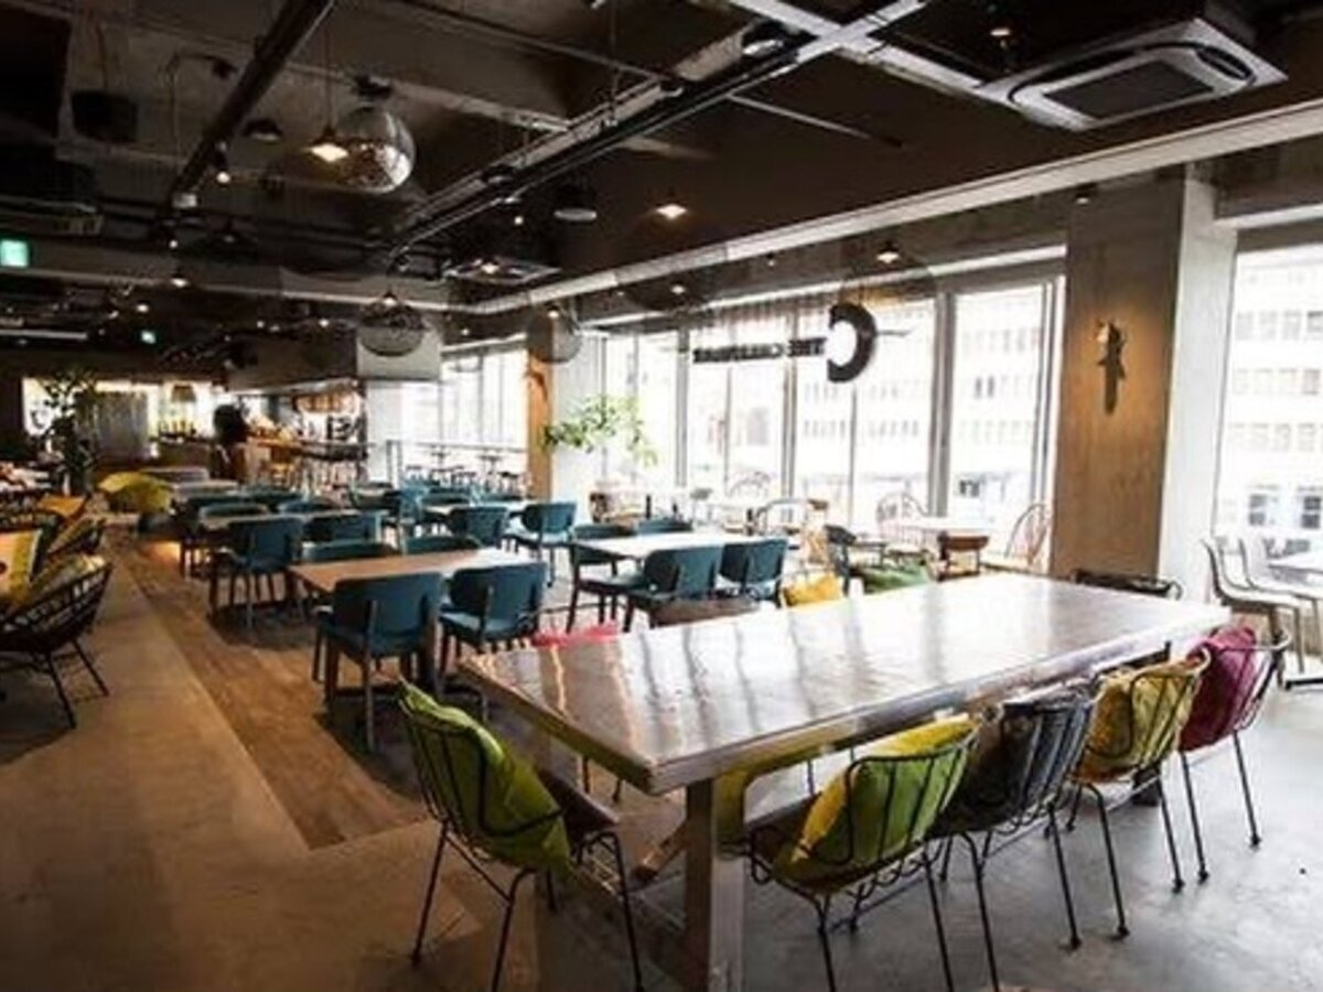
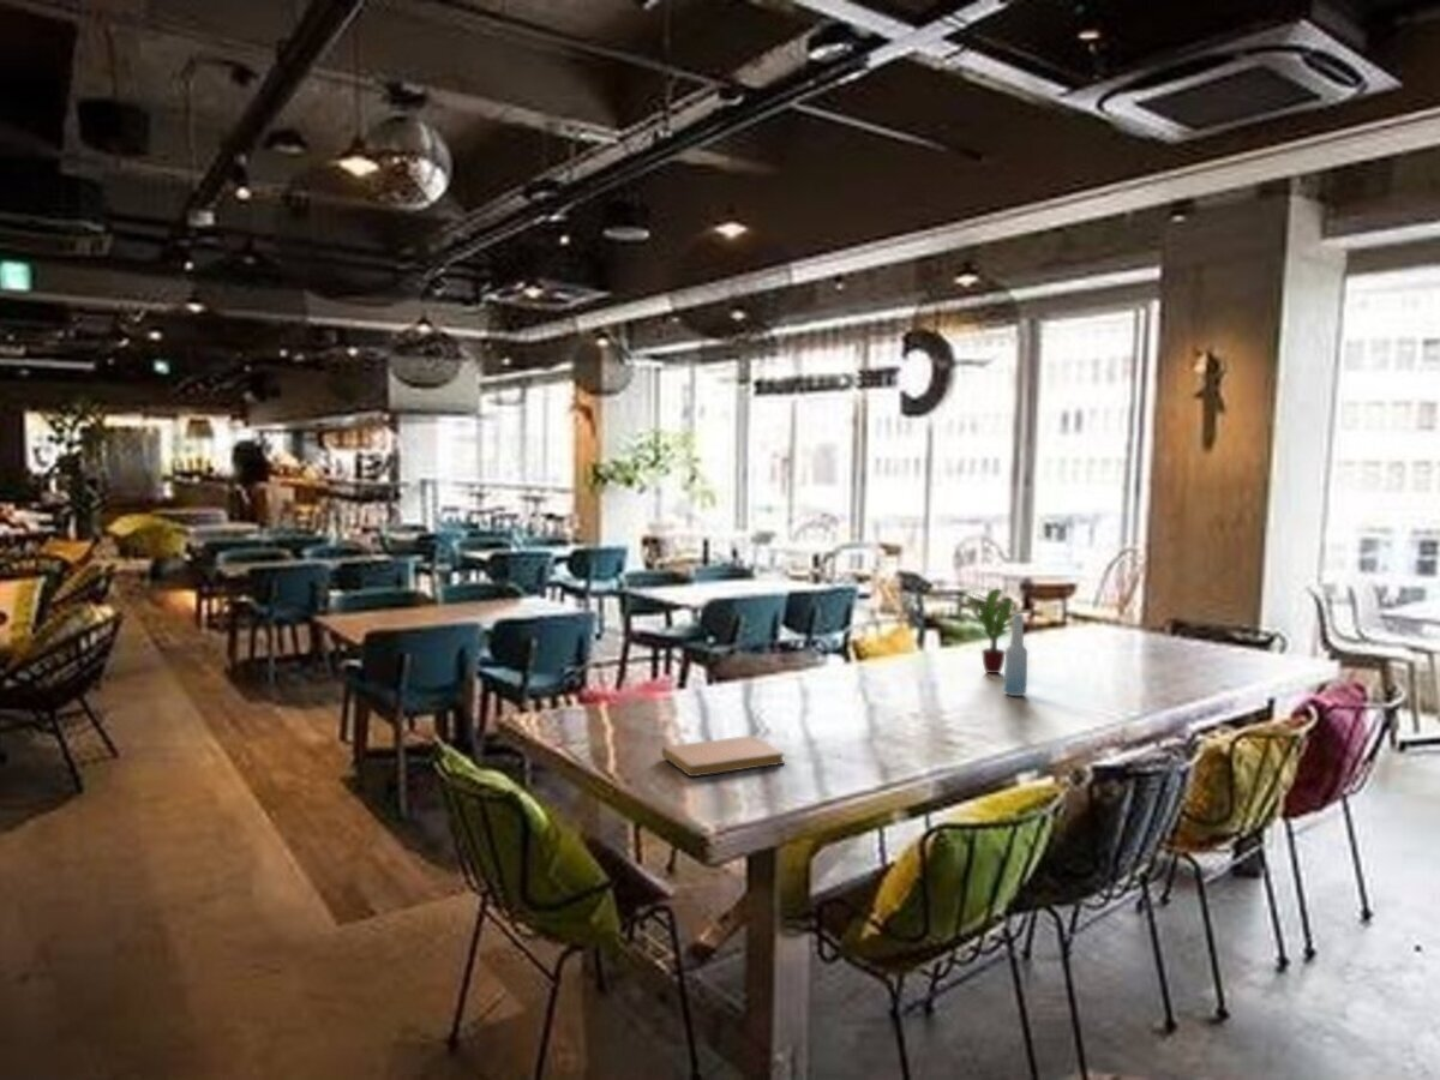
+ potted plant (996, 631)
+ bottle (1015, 654)
+ notebook (722, 754)
